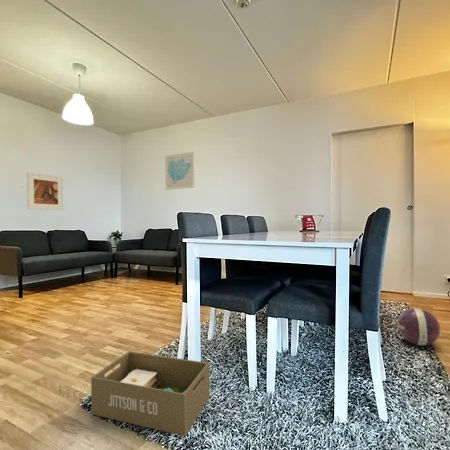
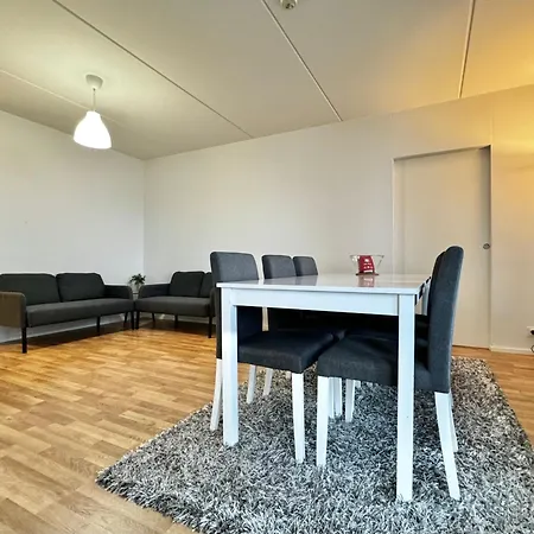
- storage box (153, 387)
- ball (418, 326)
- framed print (46, 192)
- wall art (179, 171)
